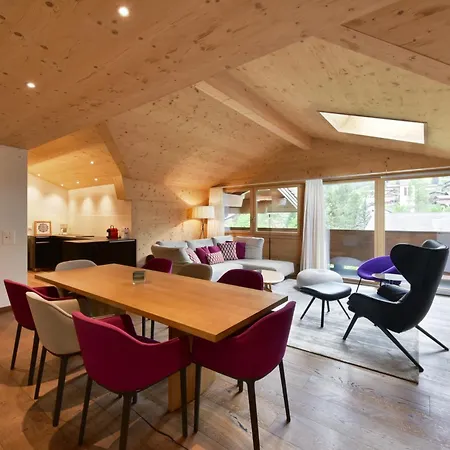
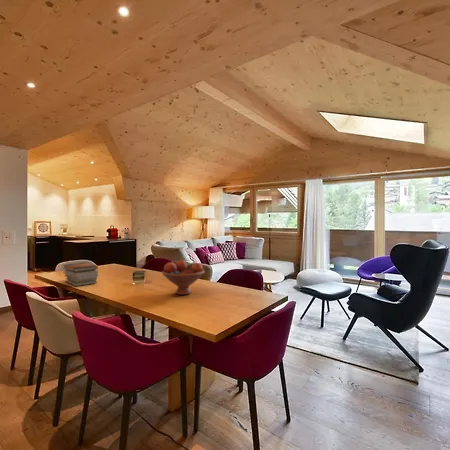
+ book stack (80, 273)
+ fruit bowl (183, 277)
